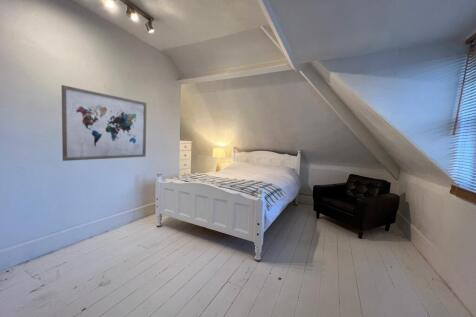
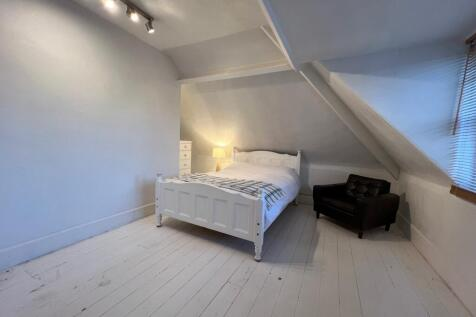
- wall art (111, 127)
